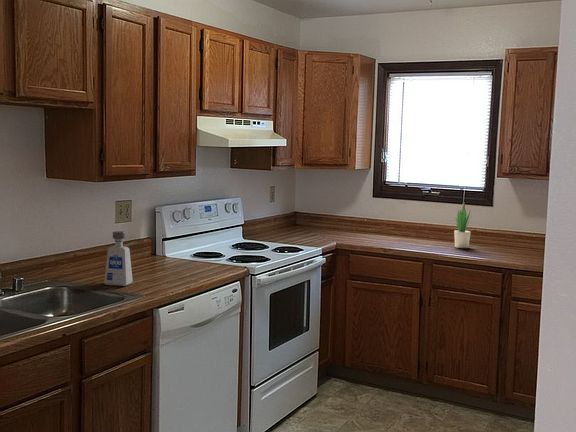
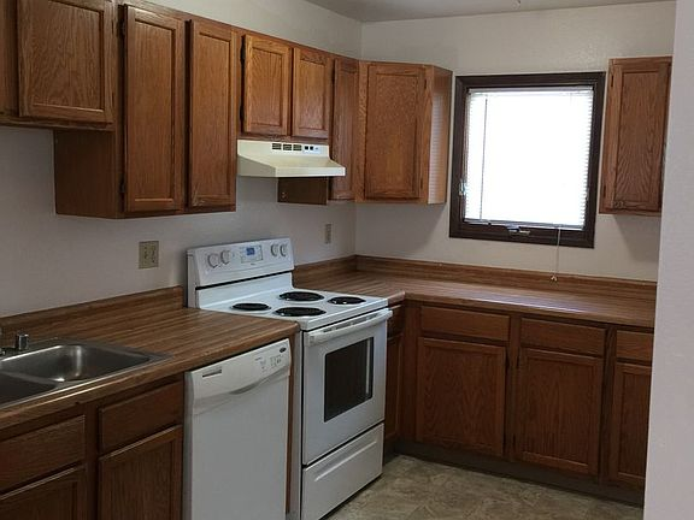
- potted plant (461, 224)
- soap dispenser (118, 258)
